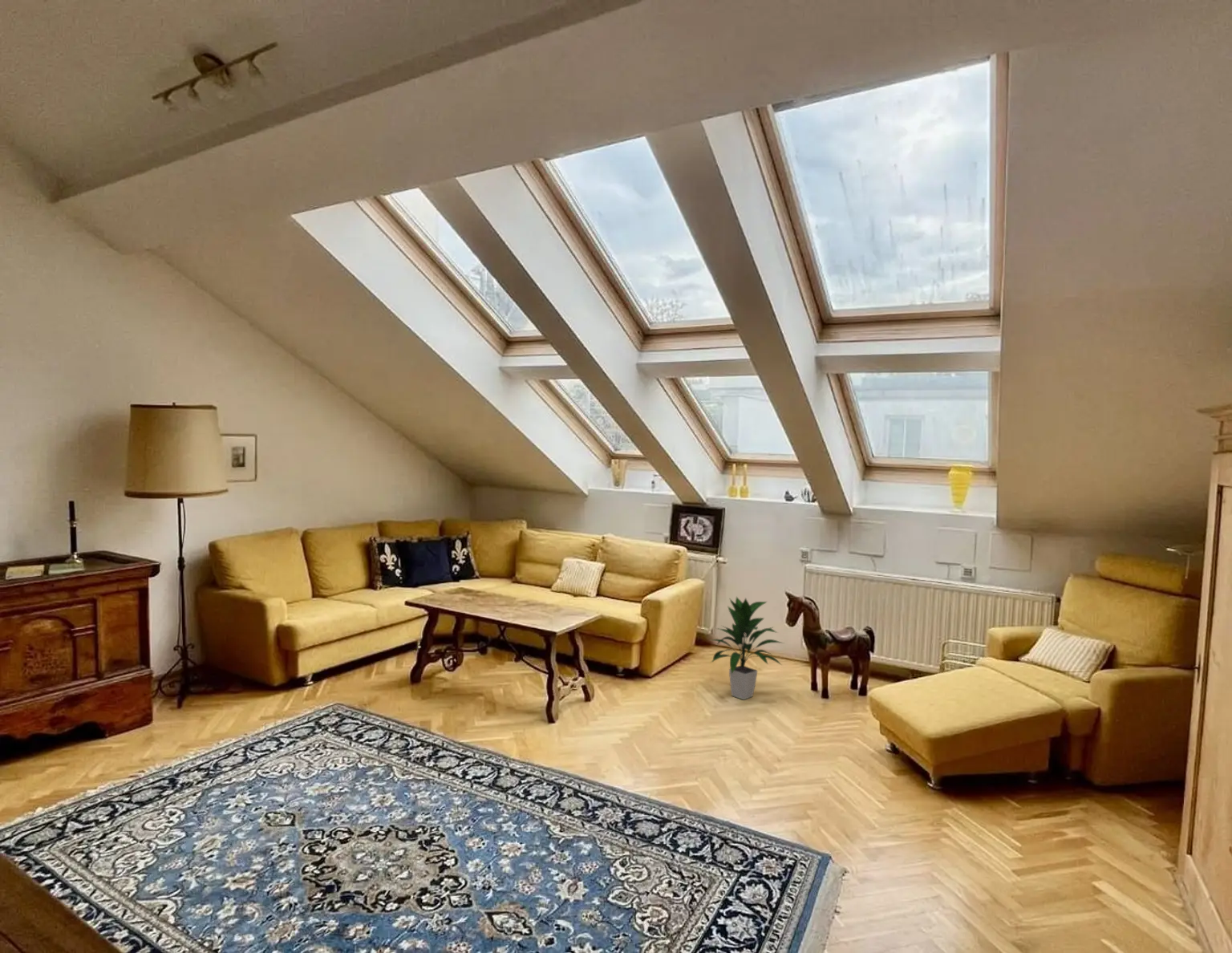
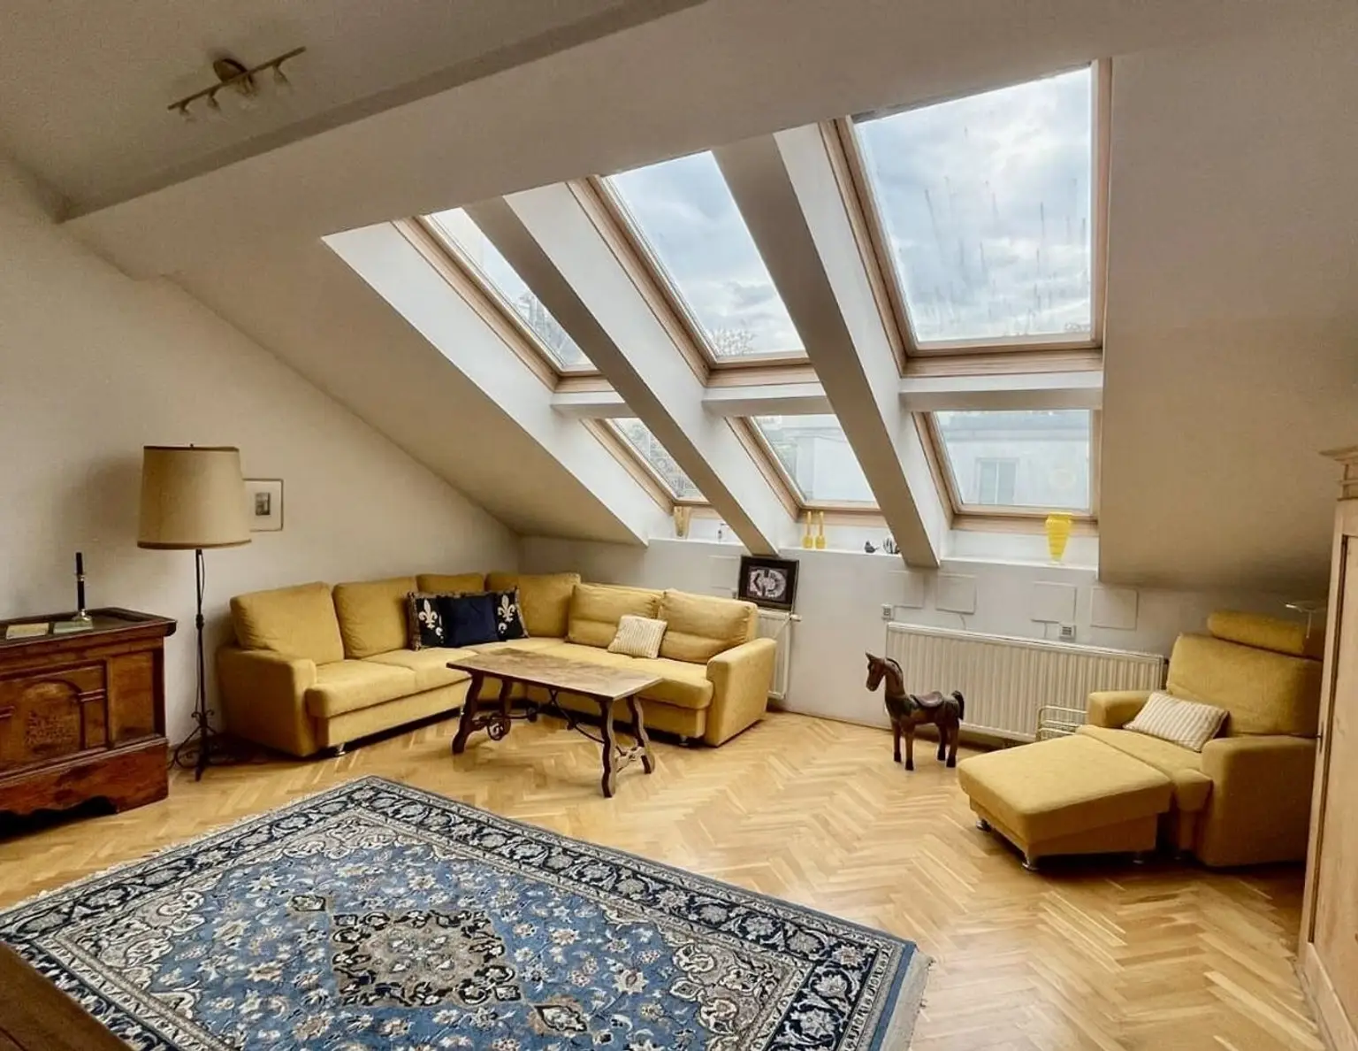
- indoor plant (743, 644)
